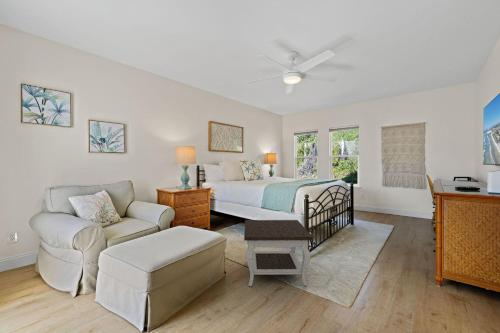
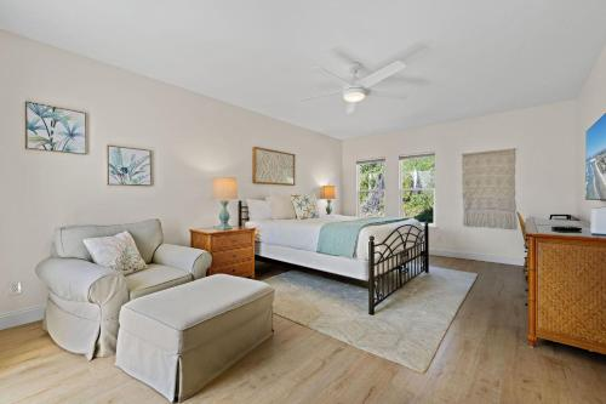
- side table (274, 251)
